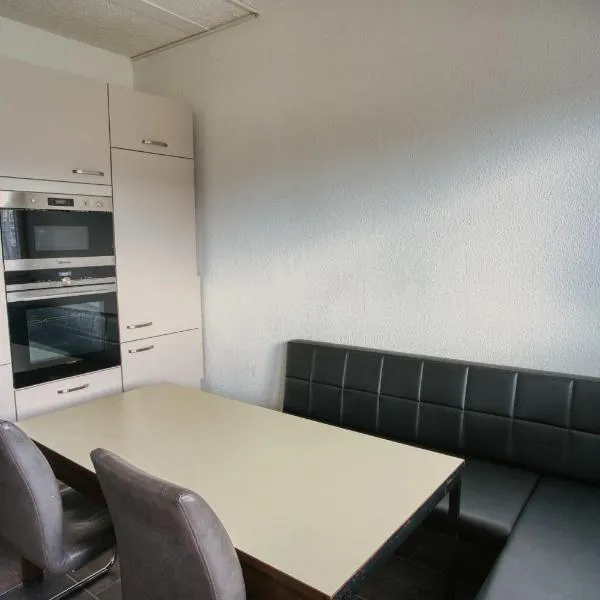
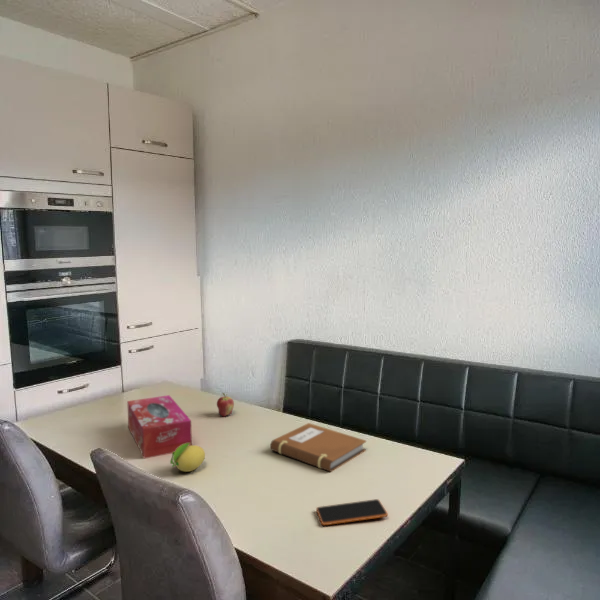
+ fruit (225, 402)
+ tissue box (158, 424)
+ fruit (187, 456)
+ notebook (316, 445)
+ smartphone (351, 512)
